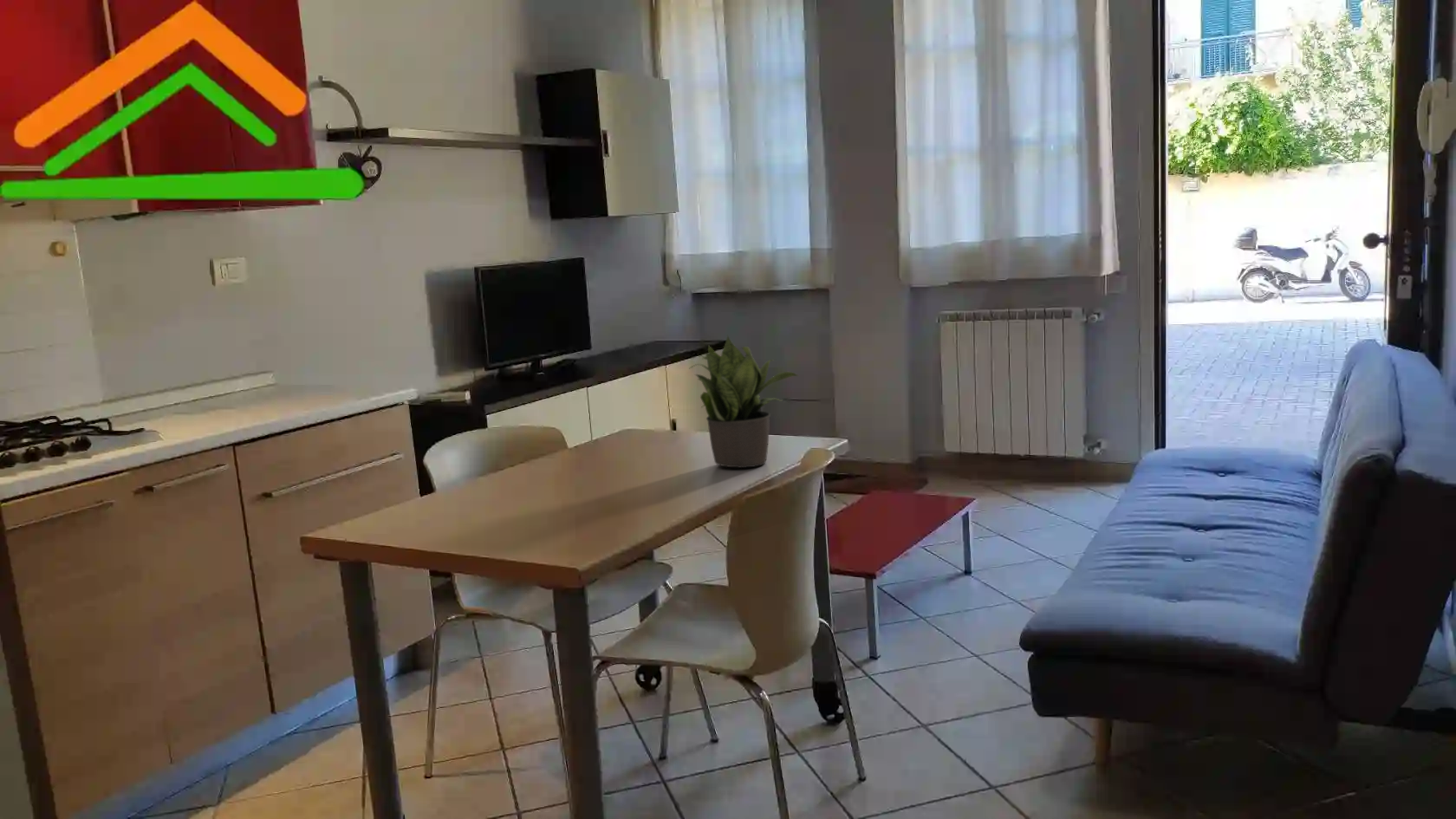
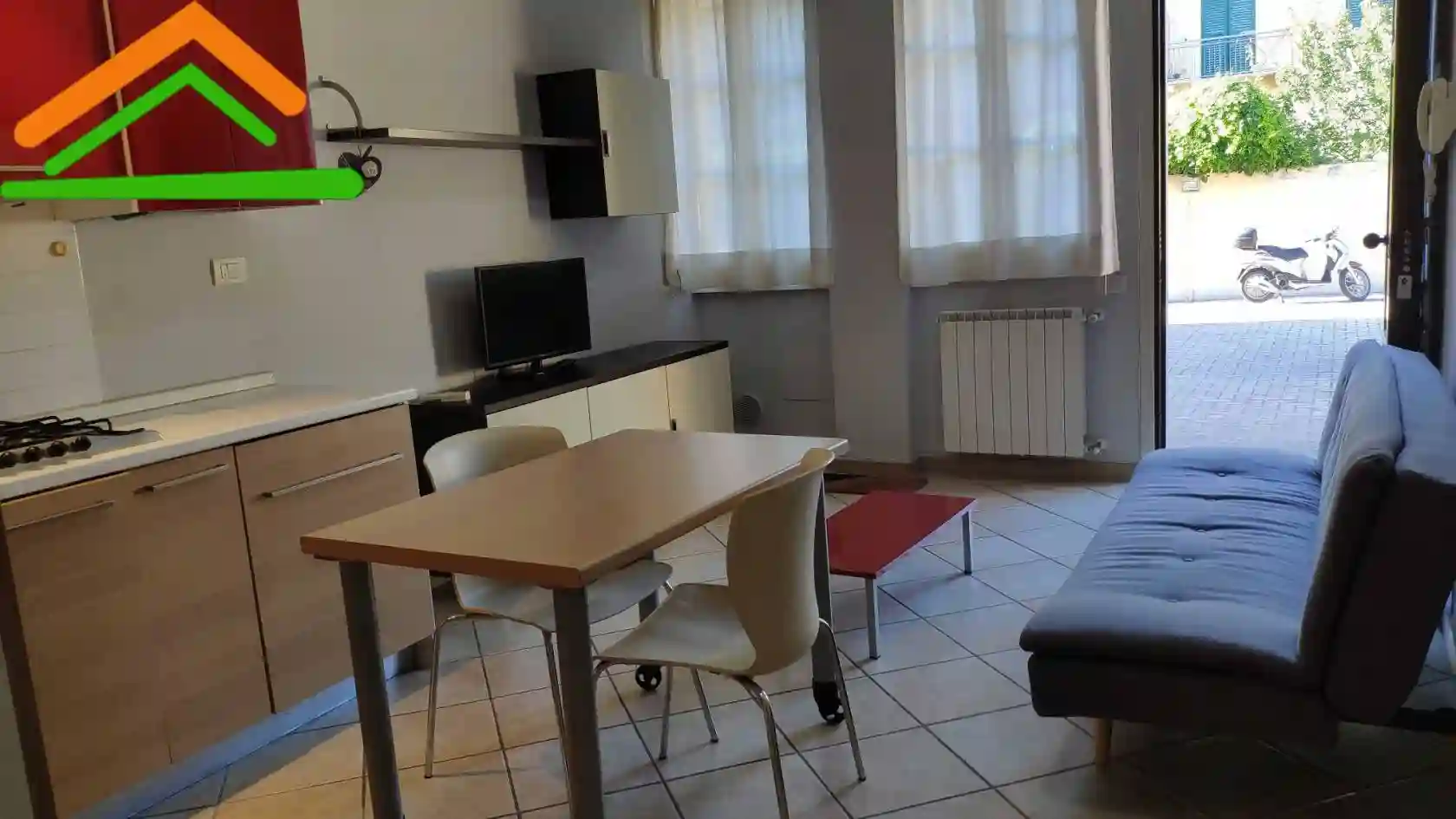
- potted plant (746, 397)
